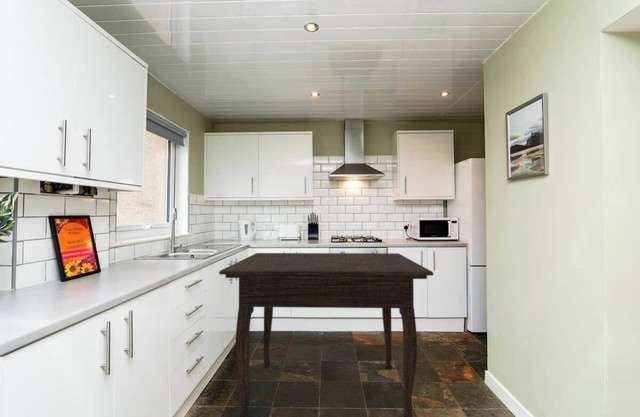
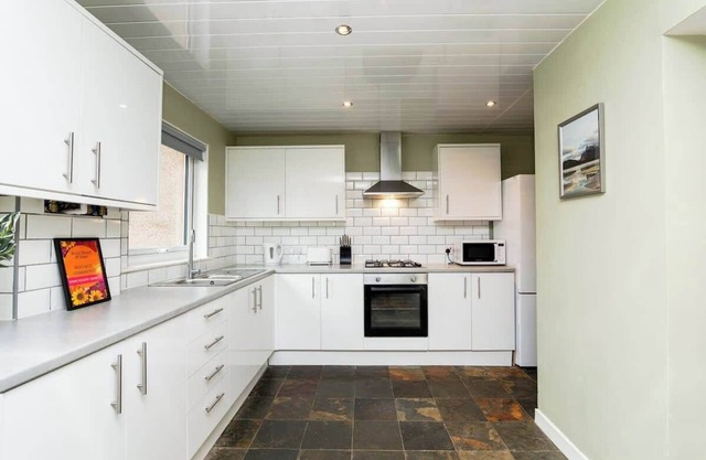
- dining table (326, 307)
